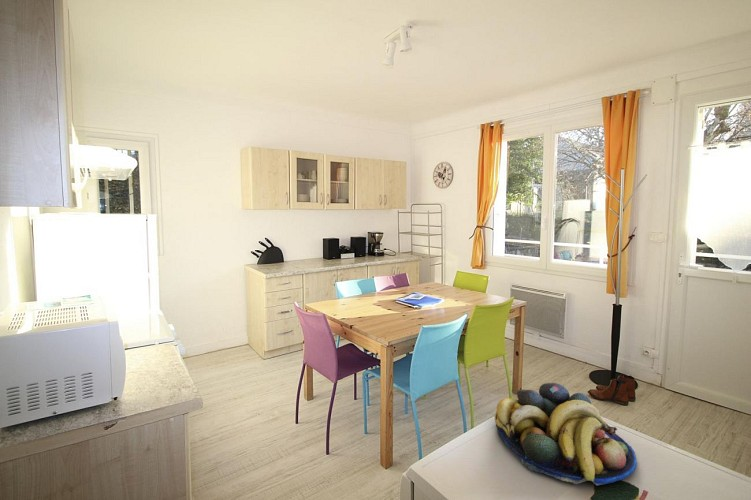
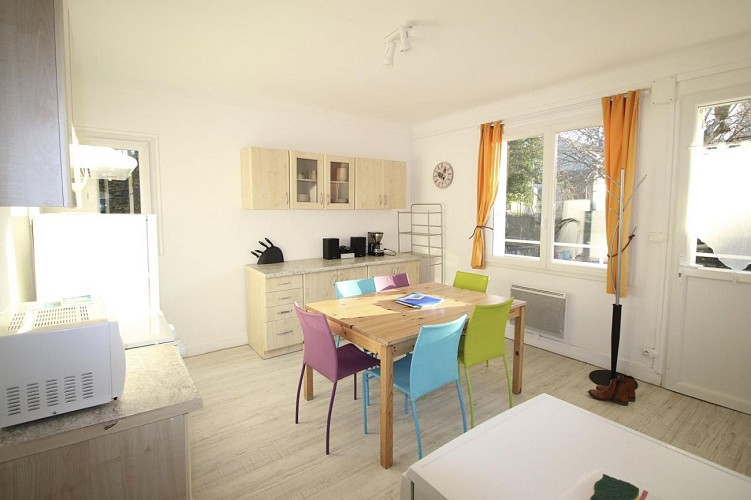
- fruit bowl (563, 419)
